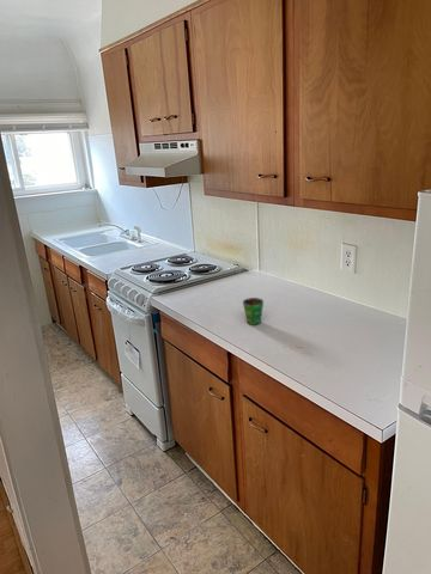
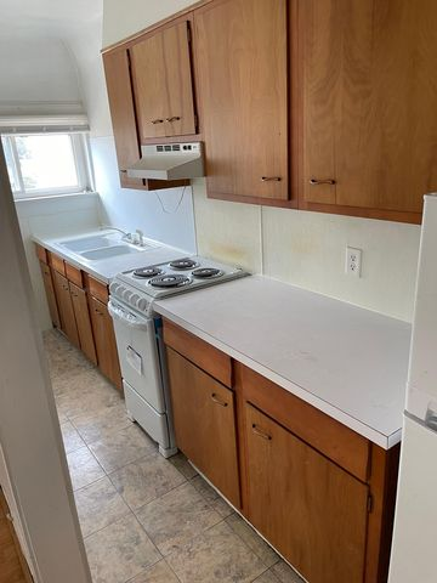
- cup (251, 311)
